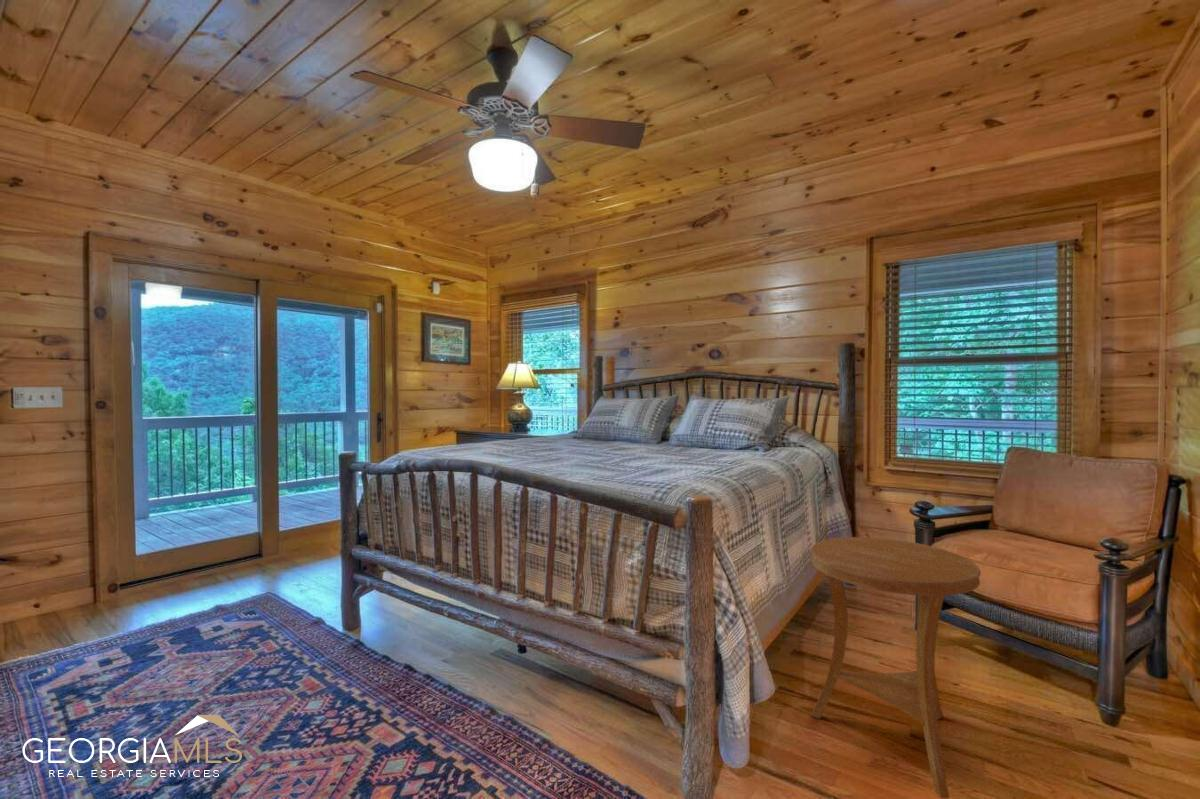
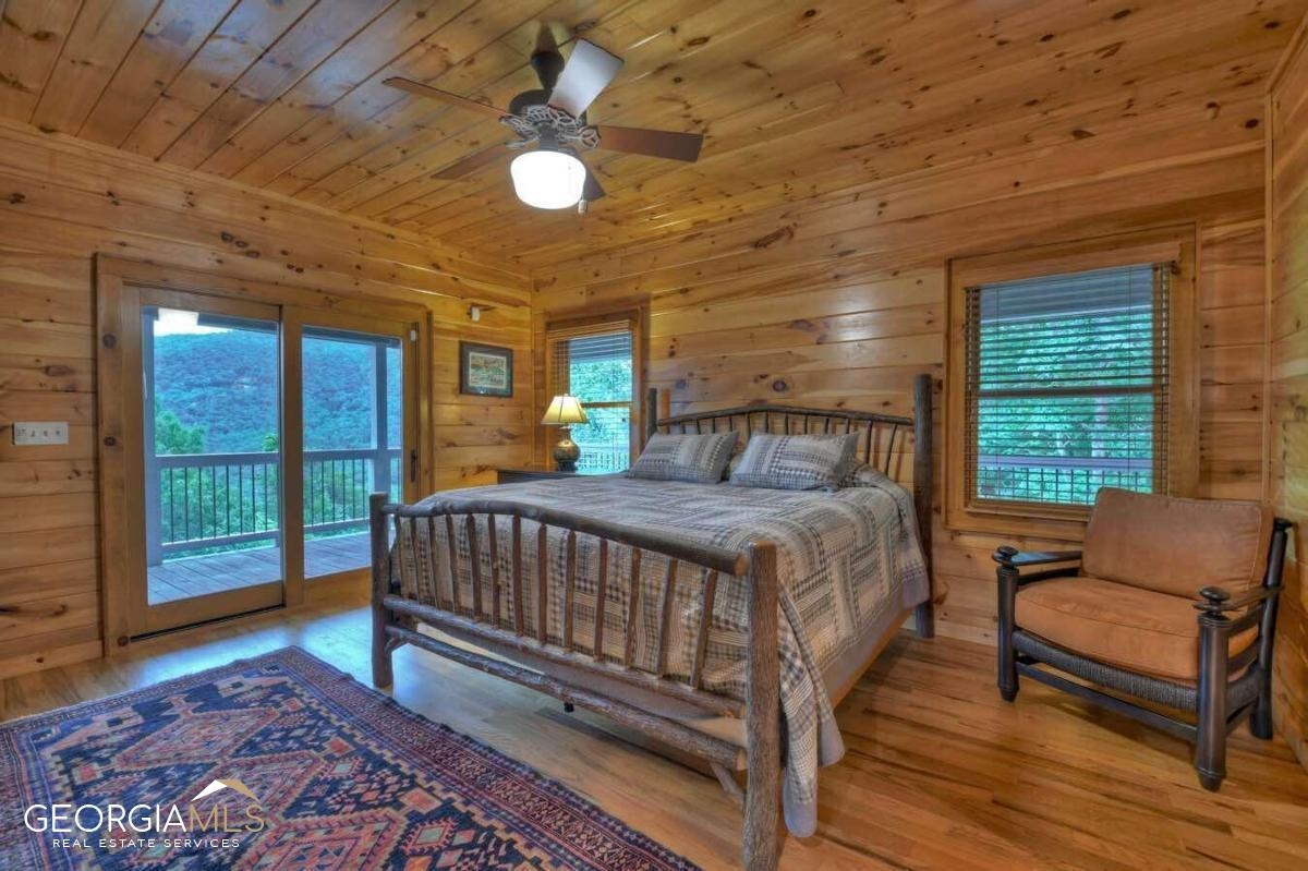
- side table (916, 647)
